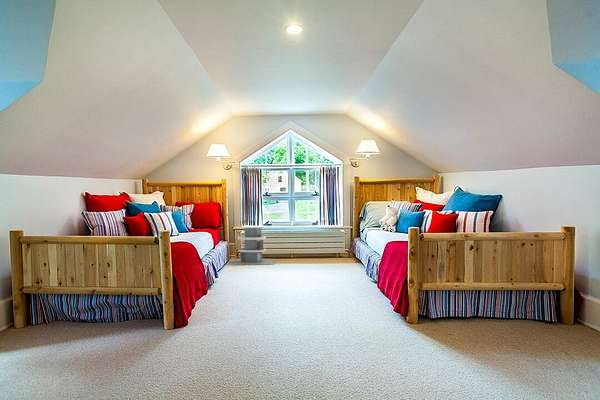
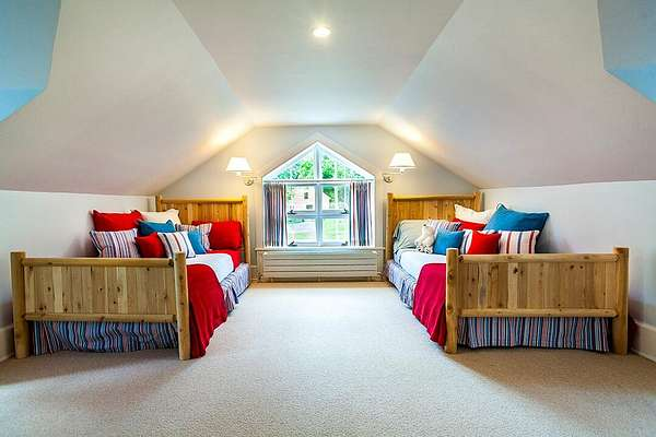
- architectural model (251, 244)
